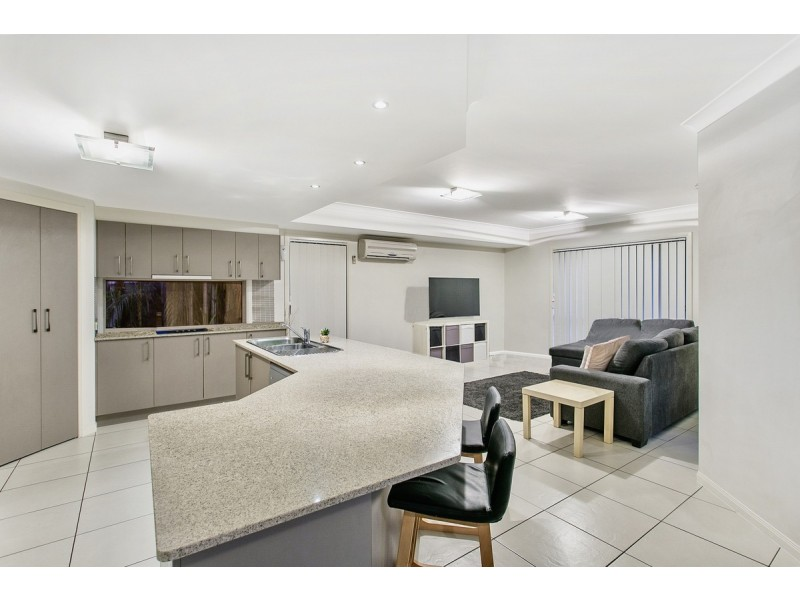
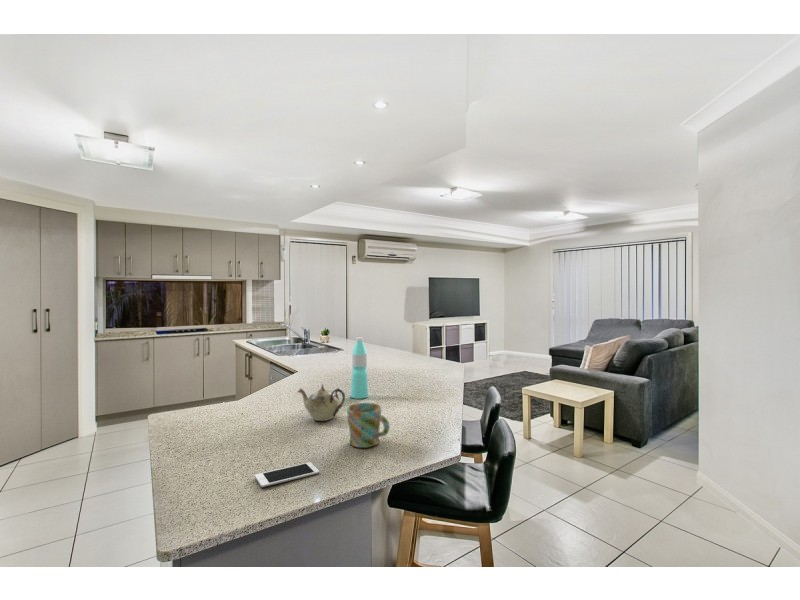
+ teapot (320, 401)
+ water bottle (359, 367)
+ cell phone (287, 474)
+ mug (368, 425)
